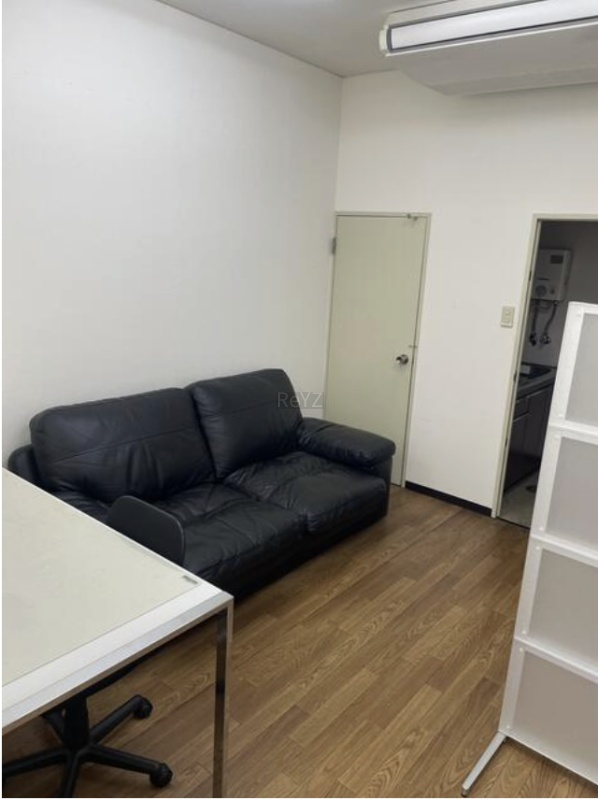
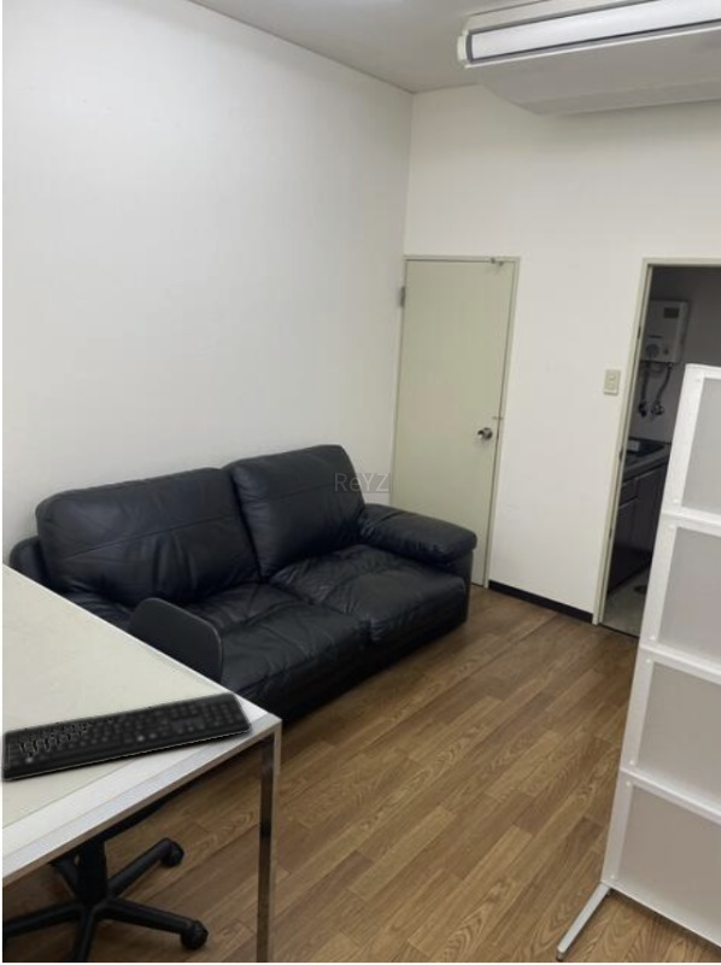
+ computer keyboard (130, 730)
